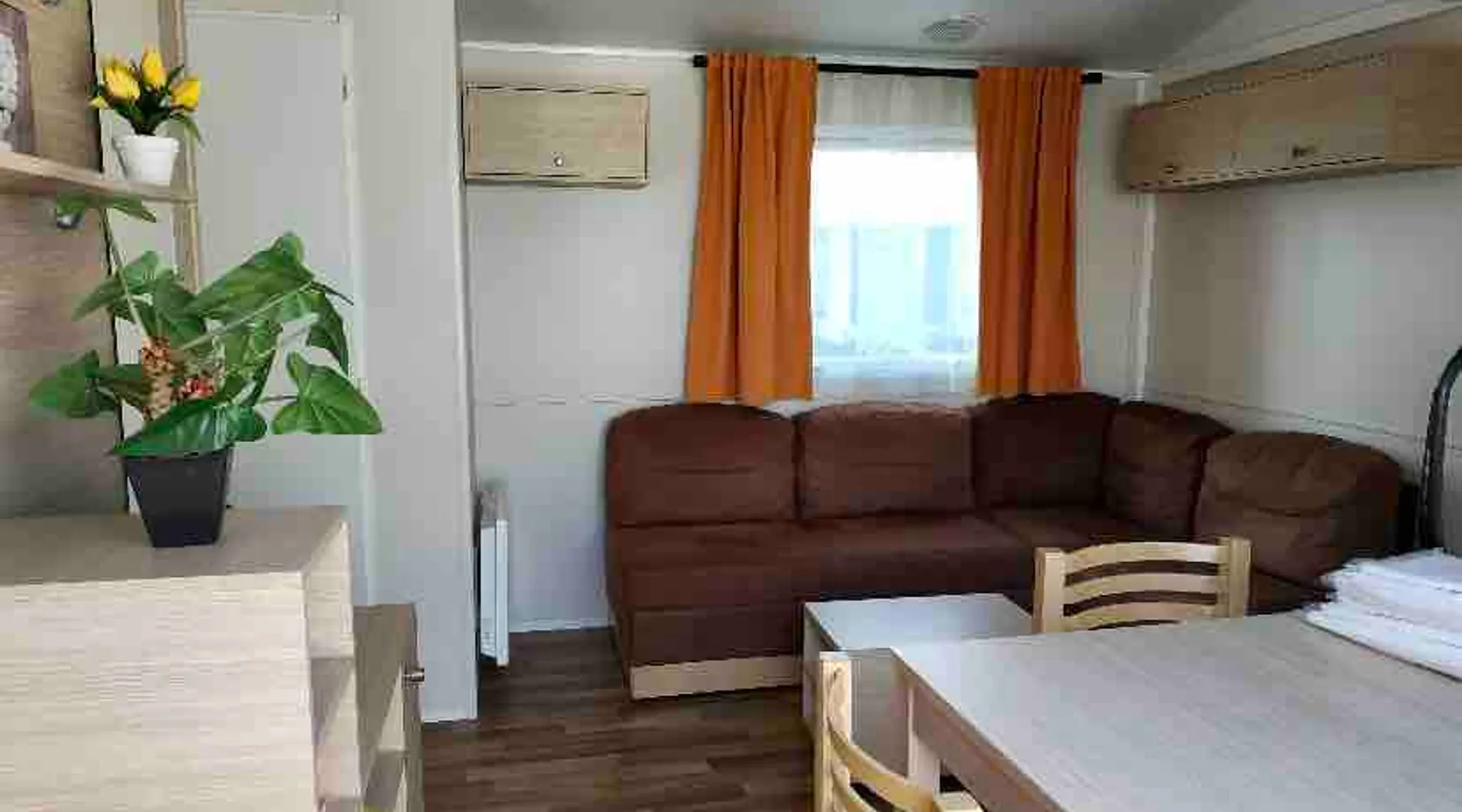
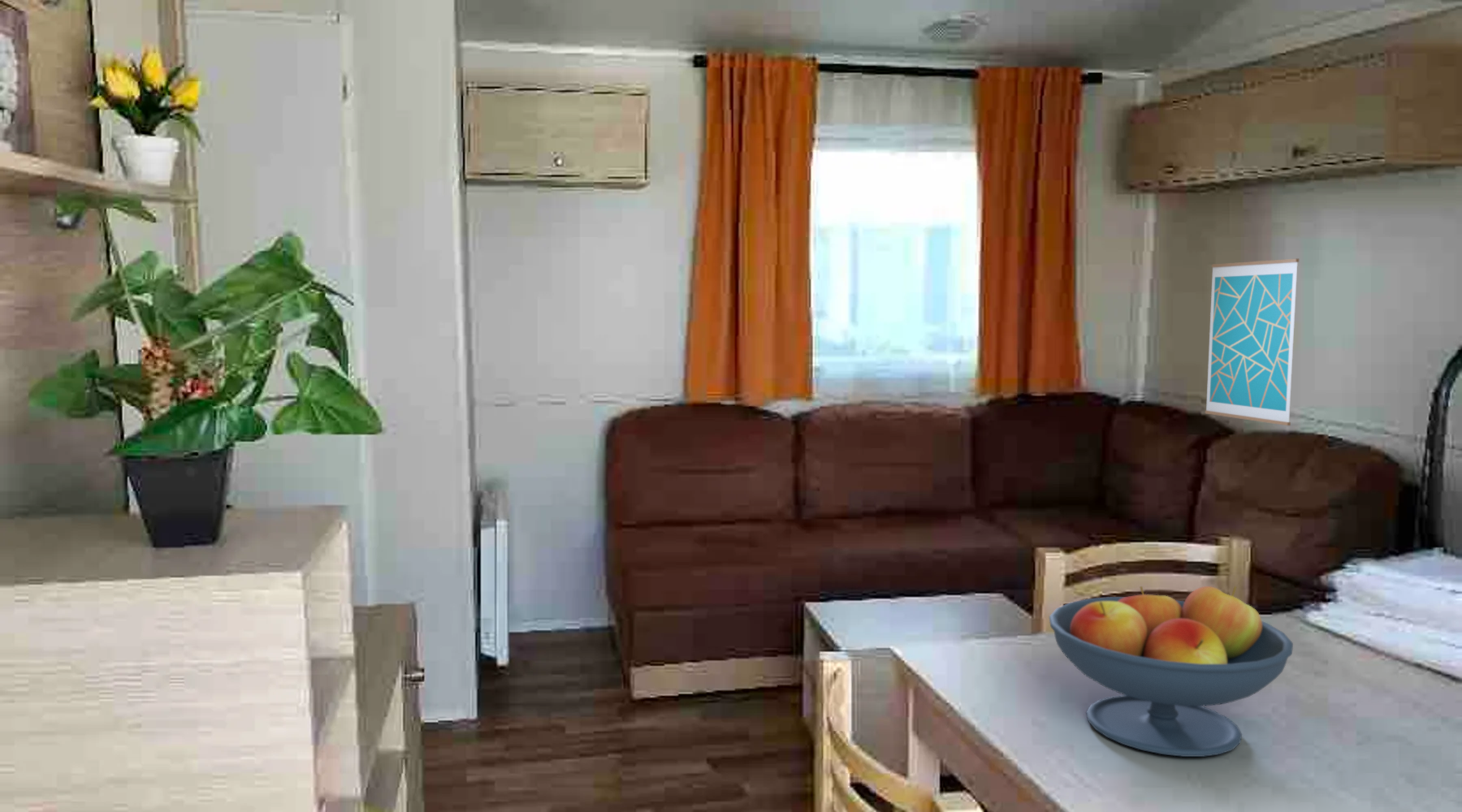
+ fruit bowl (1165, 659)
+ wall art (1248, 340)
